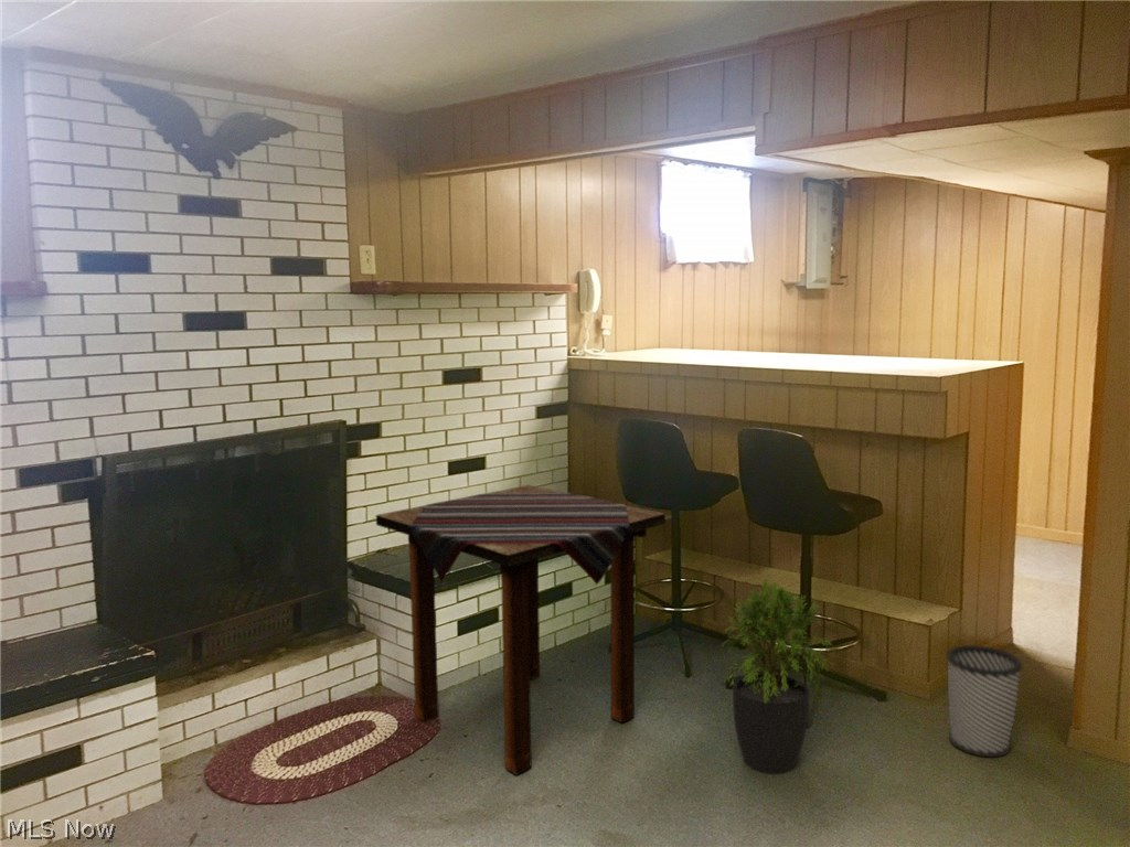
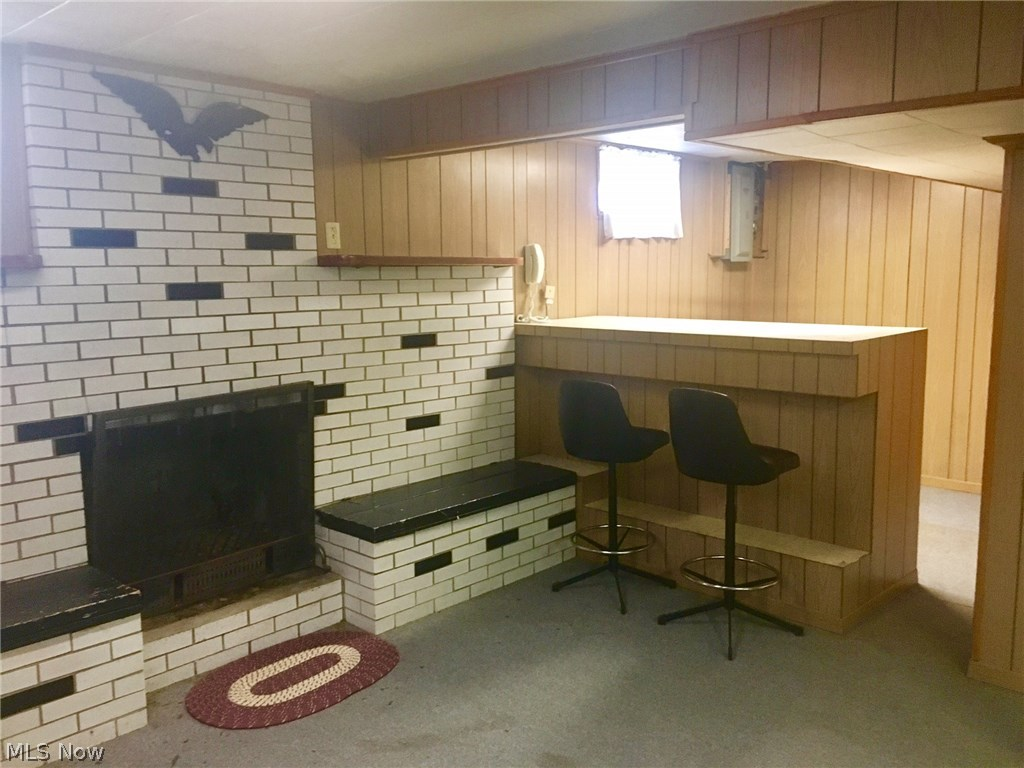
- wastebasket (981, 700)
- potted plant (778, 675)
- side table (522, 617)
